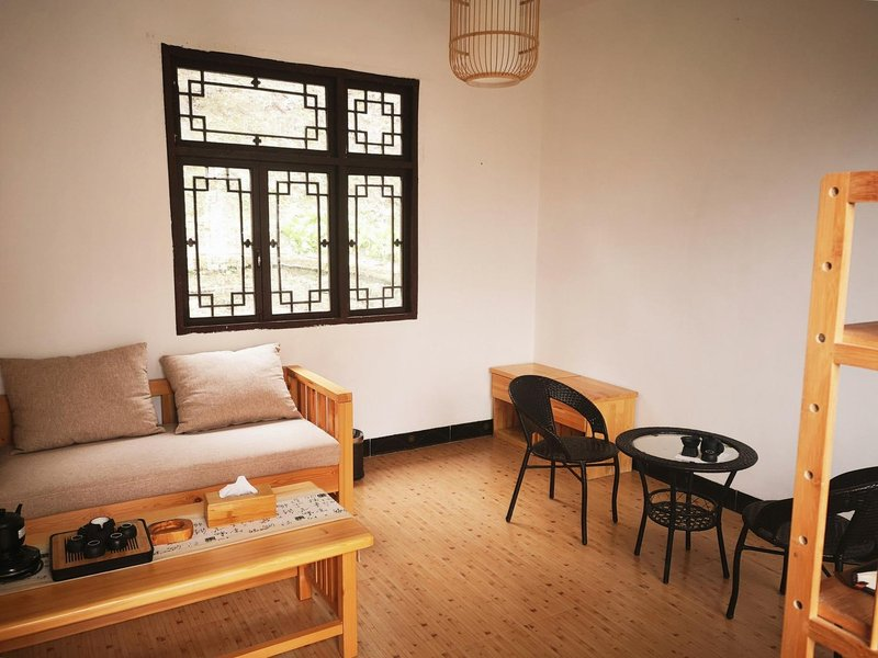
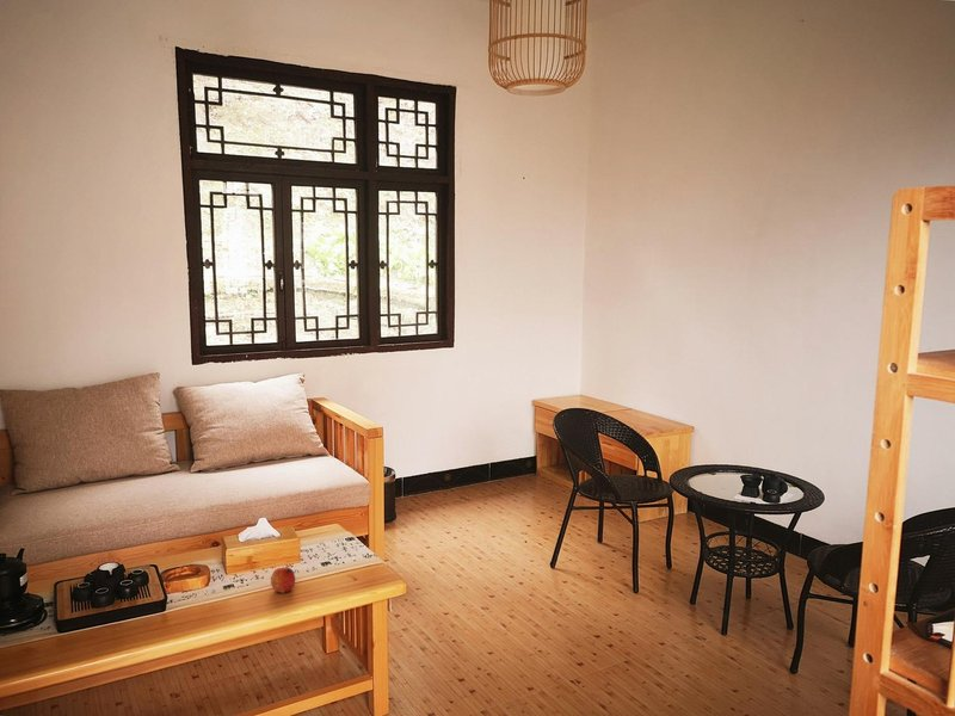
+ fruit (283, 579)
